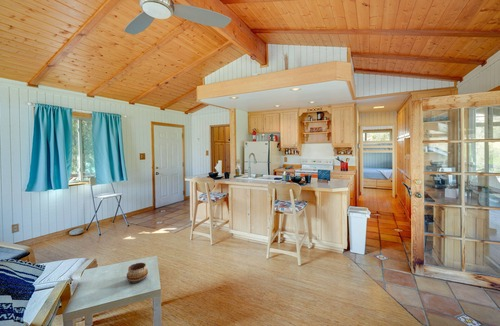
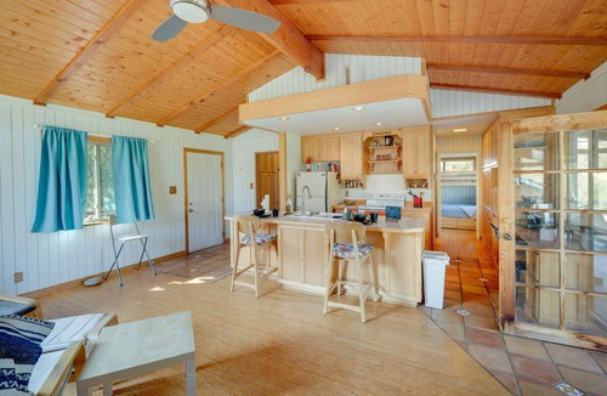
- decorative bowl (137, 272)
